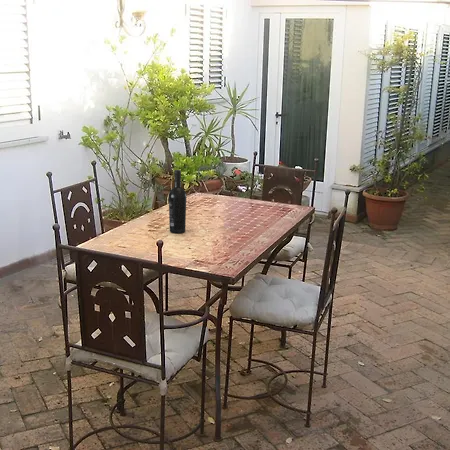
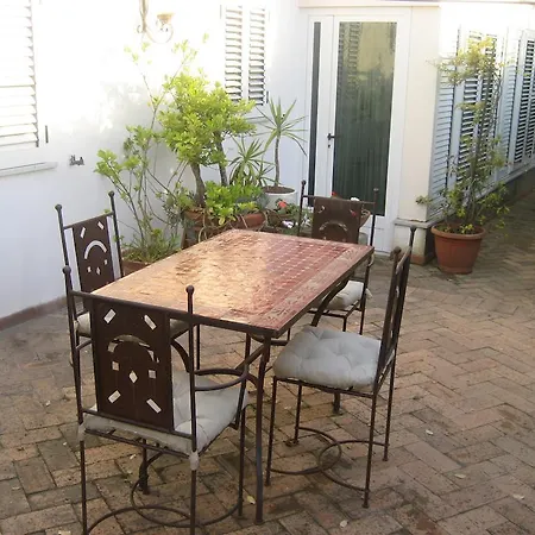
- wine bottle (177, 201)
